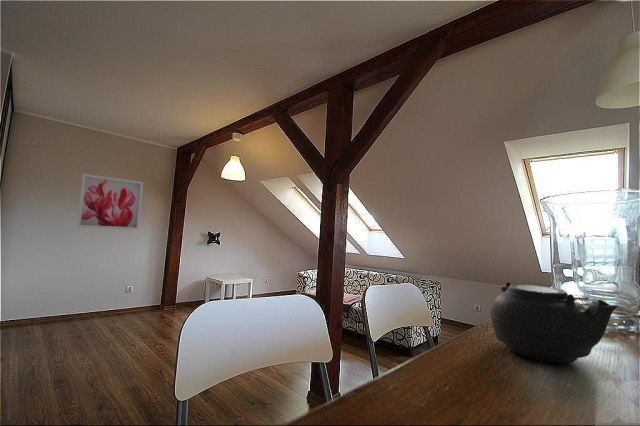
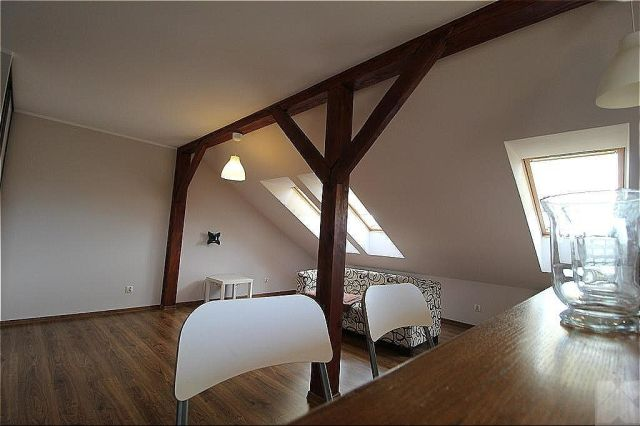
- wall art (112, 203)
- teapot (548, 323)
